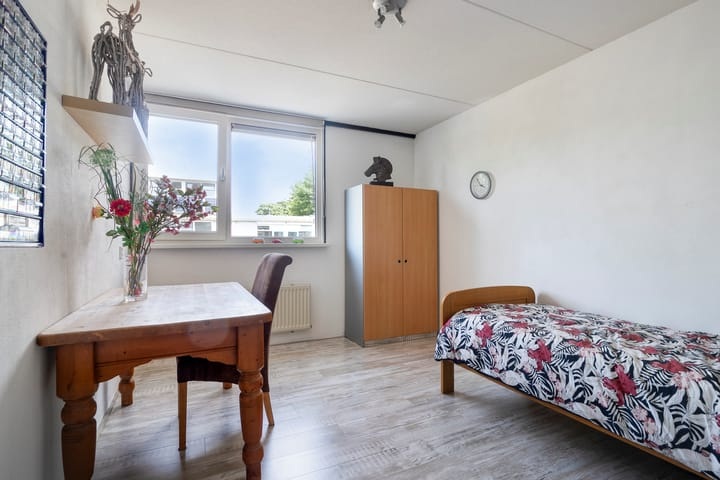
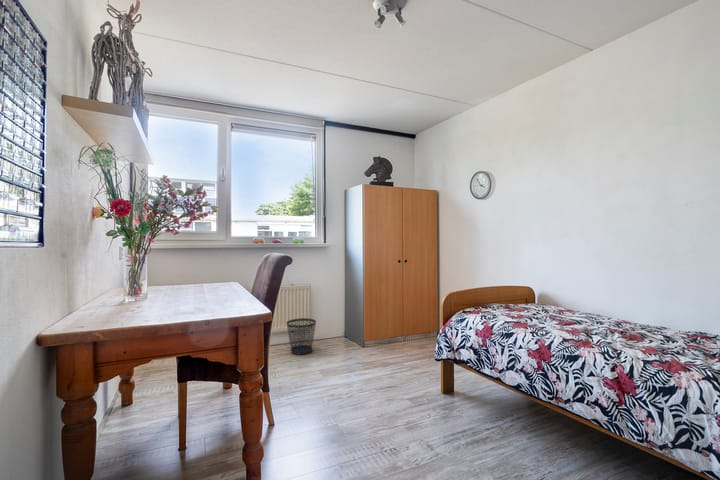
+ wastebasket (301, 336)
